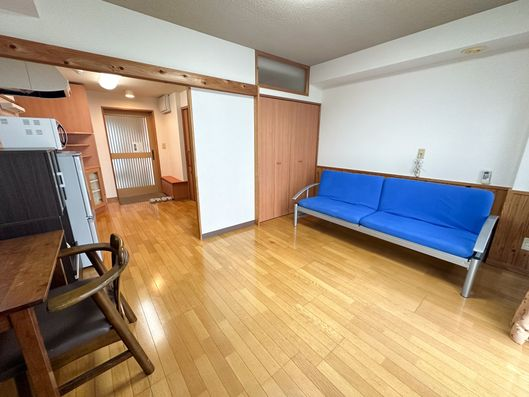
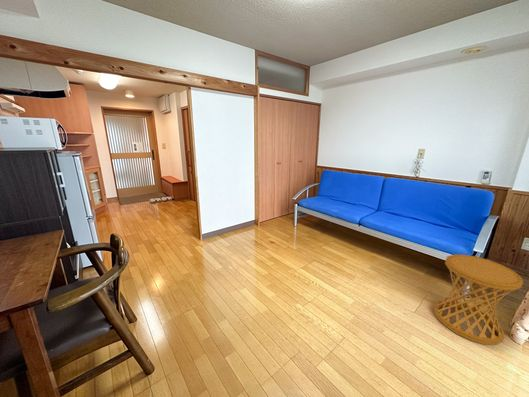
+ side table (471, 297)
